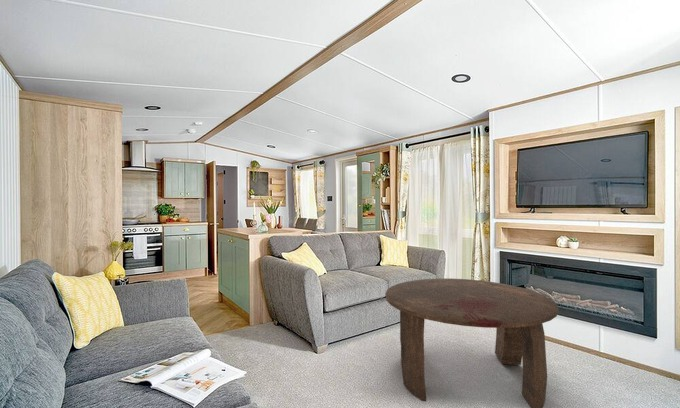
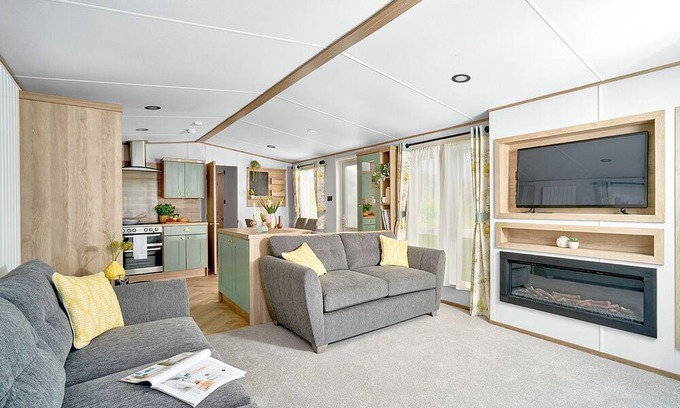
- coffee table (465, 325)
